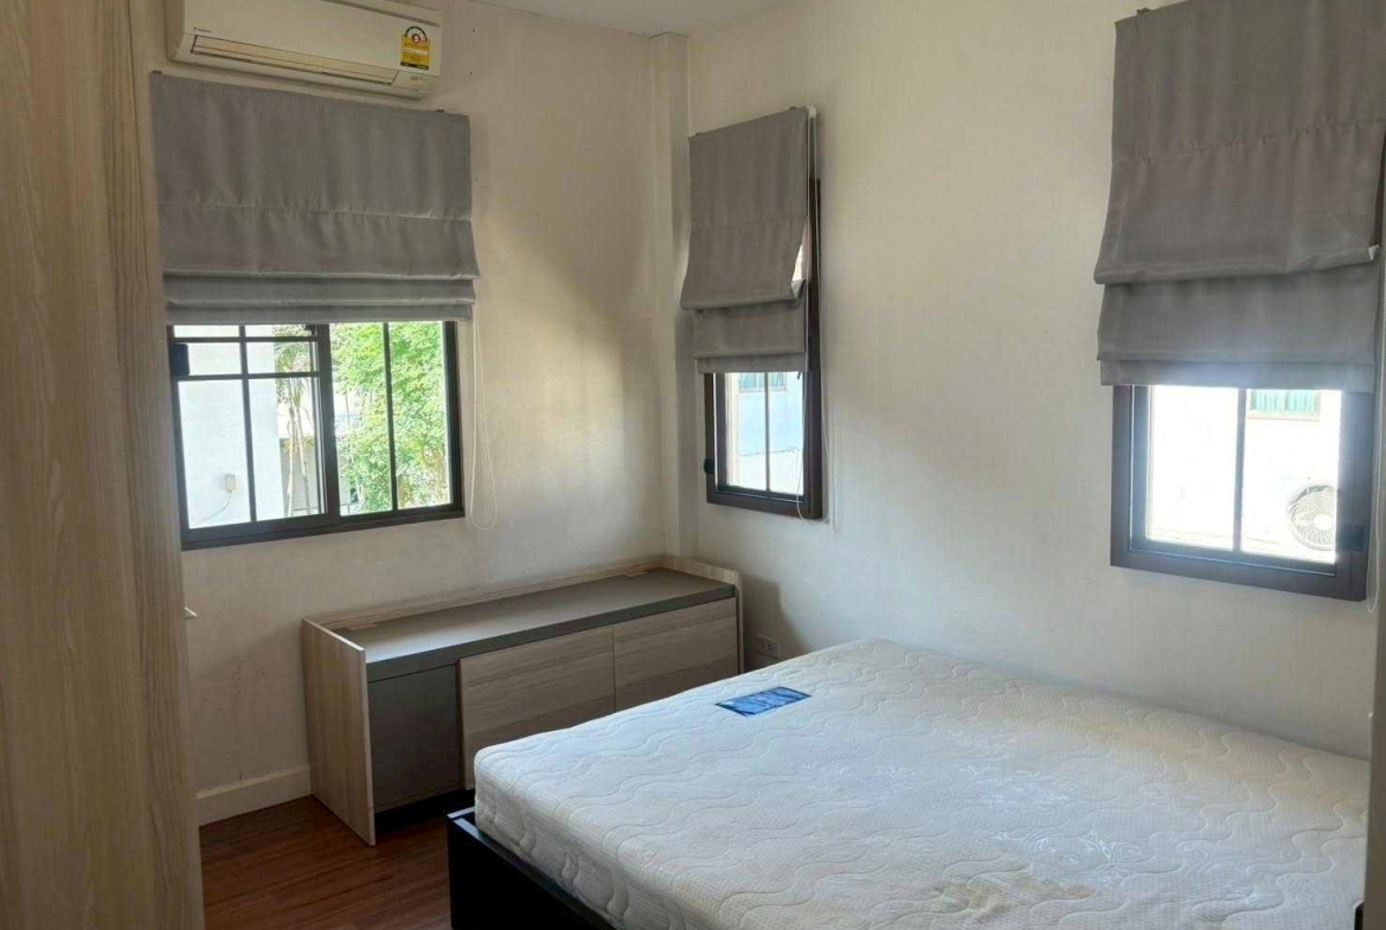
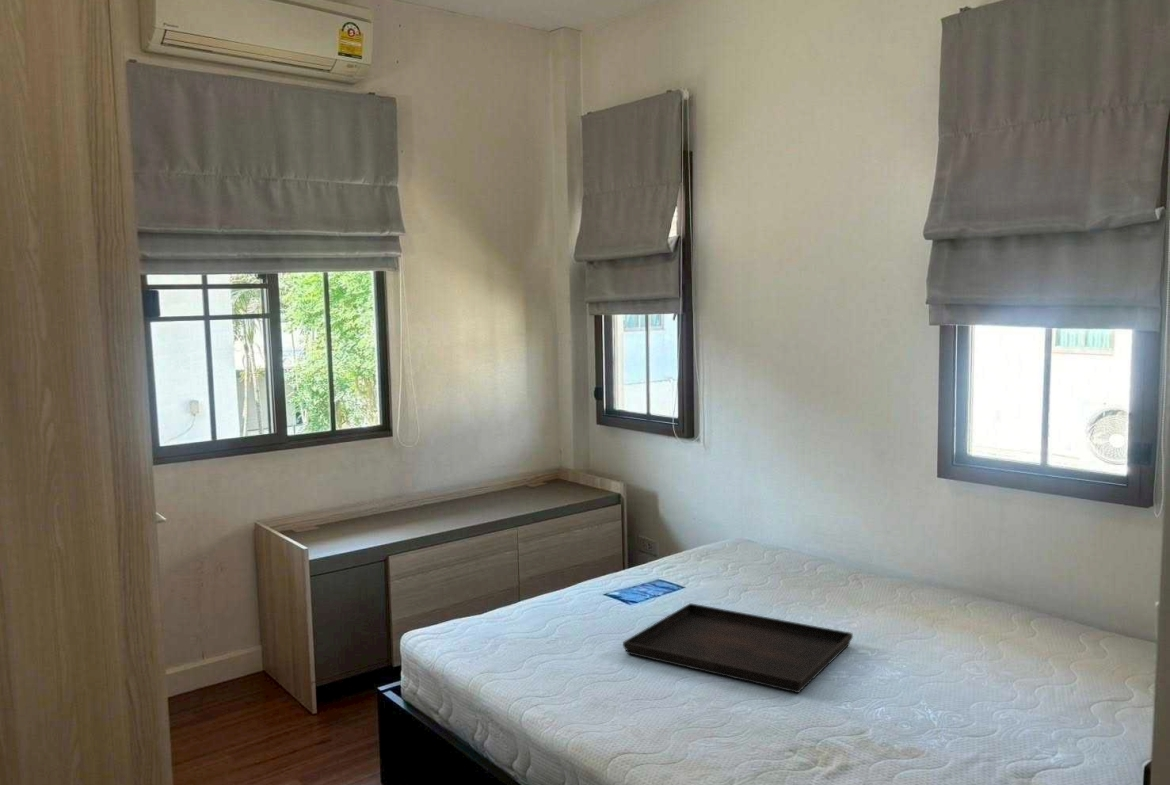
+ serving tray (738, 643)
